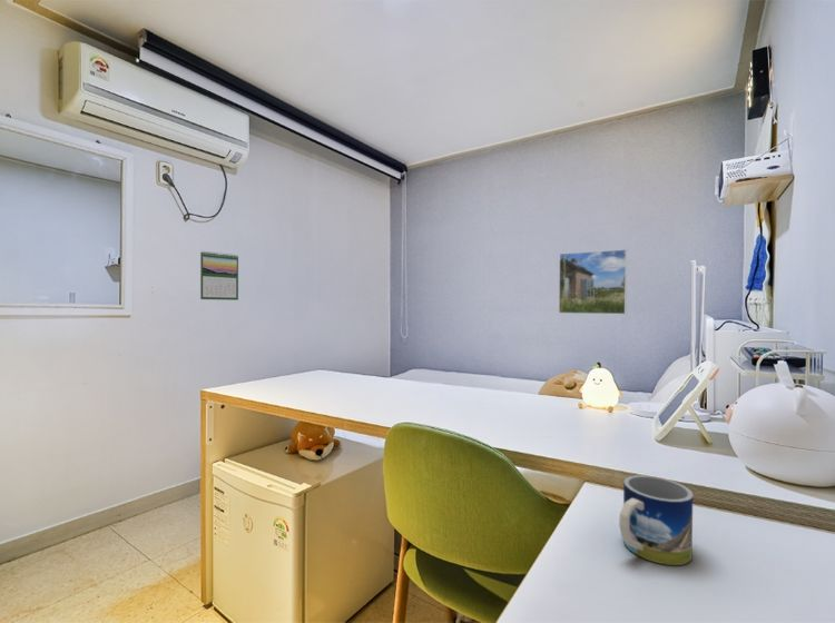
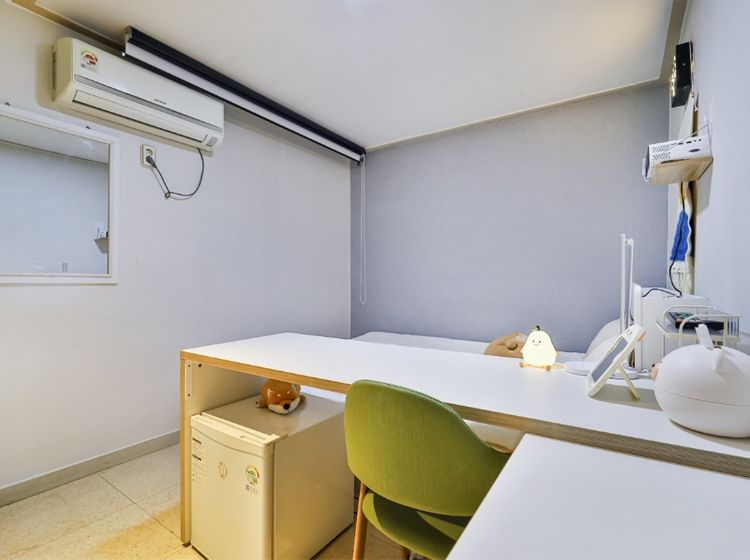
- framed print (591, 283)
- mug (648, 520)
- calendar (219, 276)
